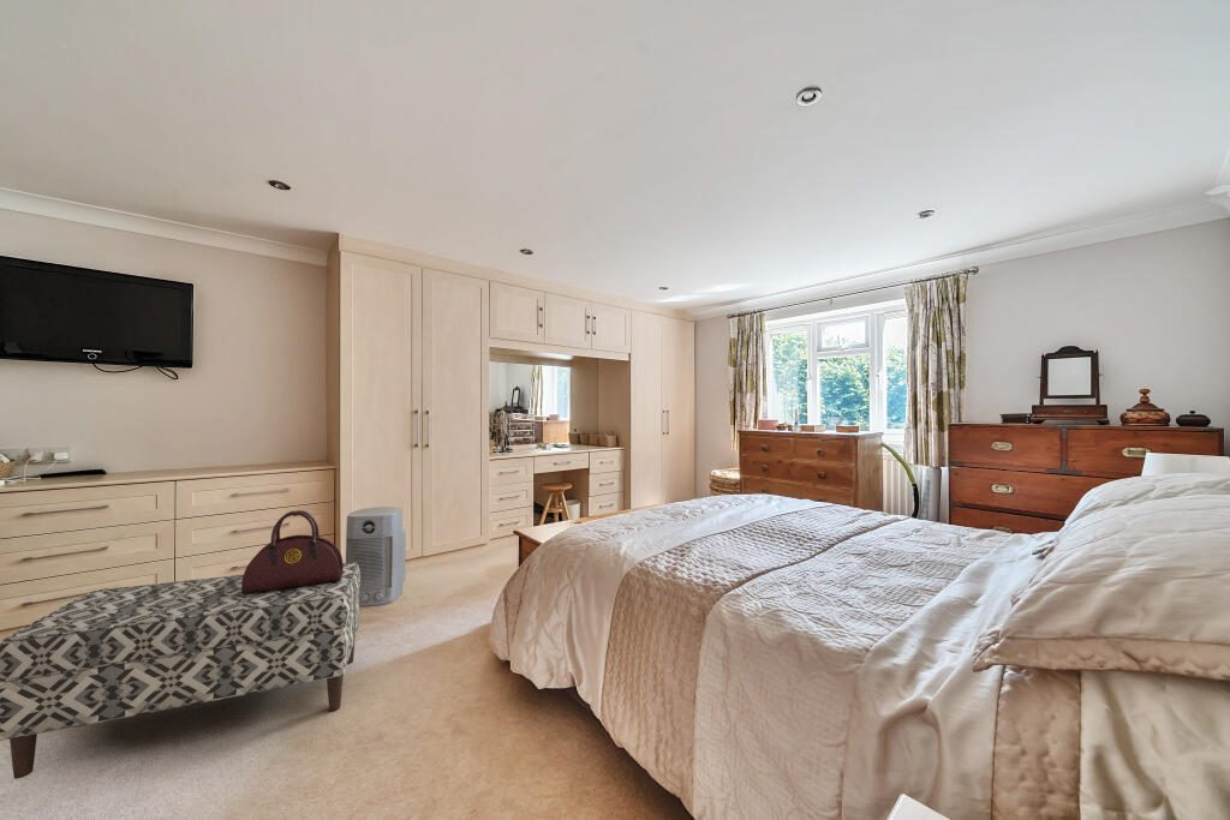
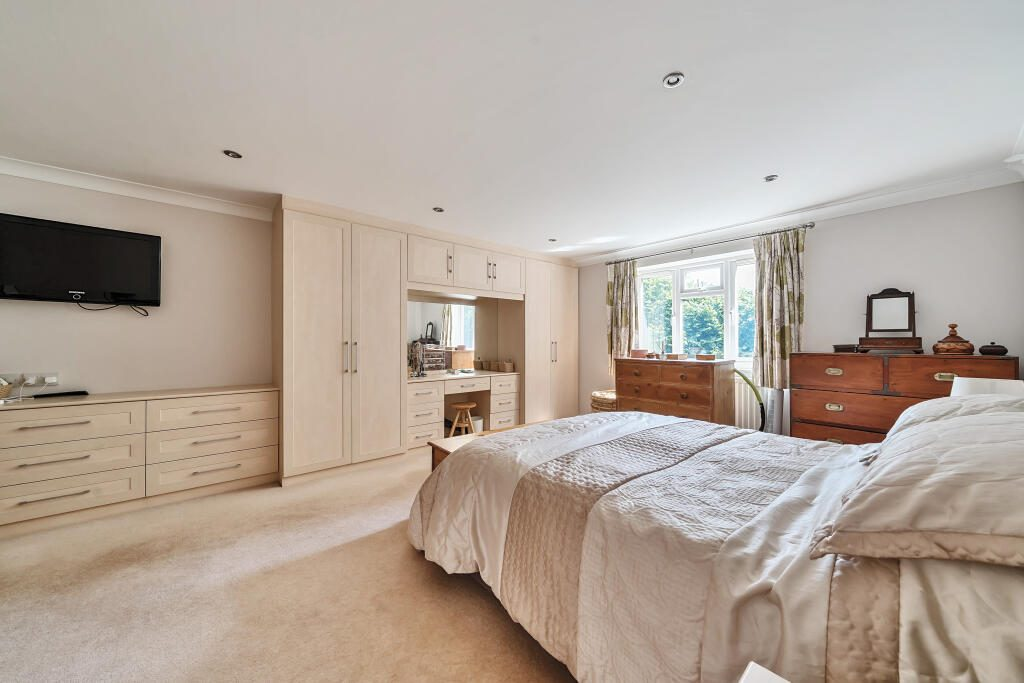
- air purifier (376, 552)
- handbag (295, 546)
- bench (215, 650)
